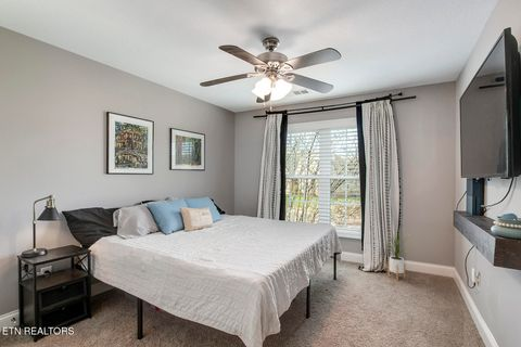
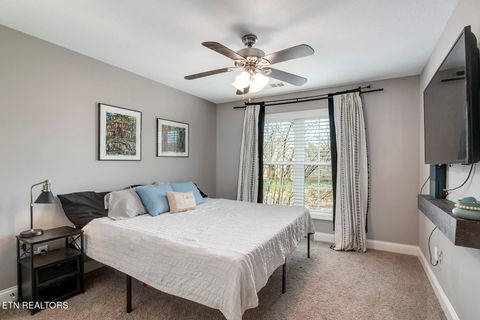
- house plant (396, 252)
